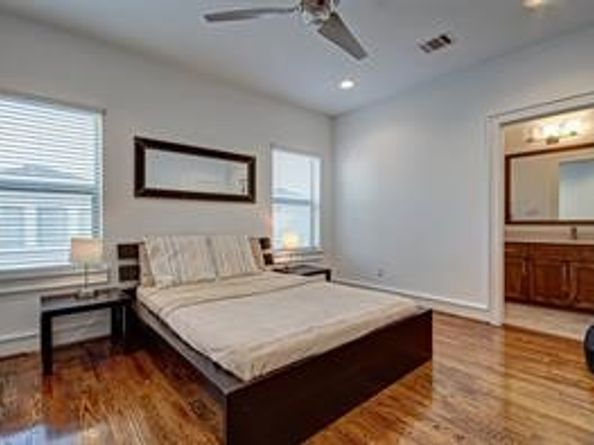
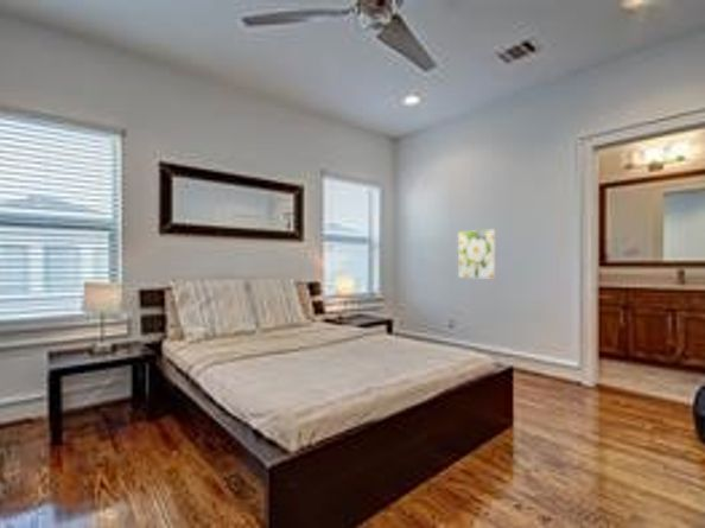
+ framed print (476, 254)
